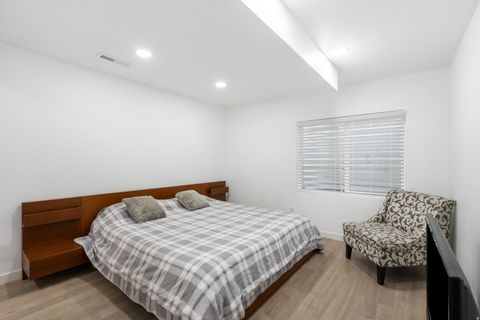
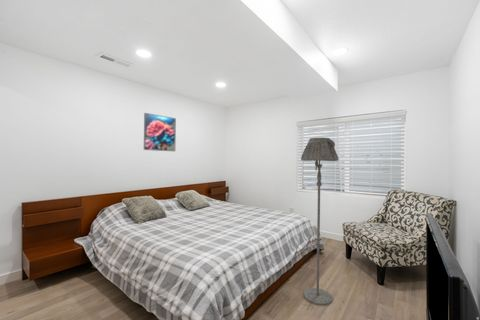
+ floor lamp (318, 217)
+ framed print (160, 133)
